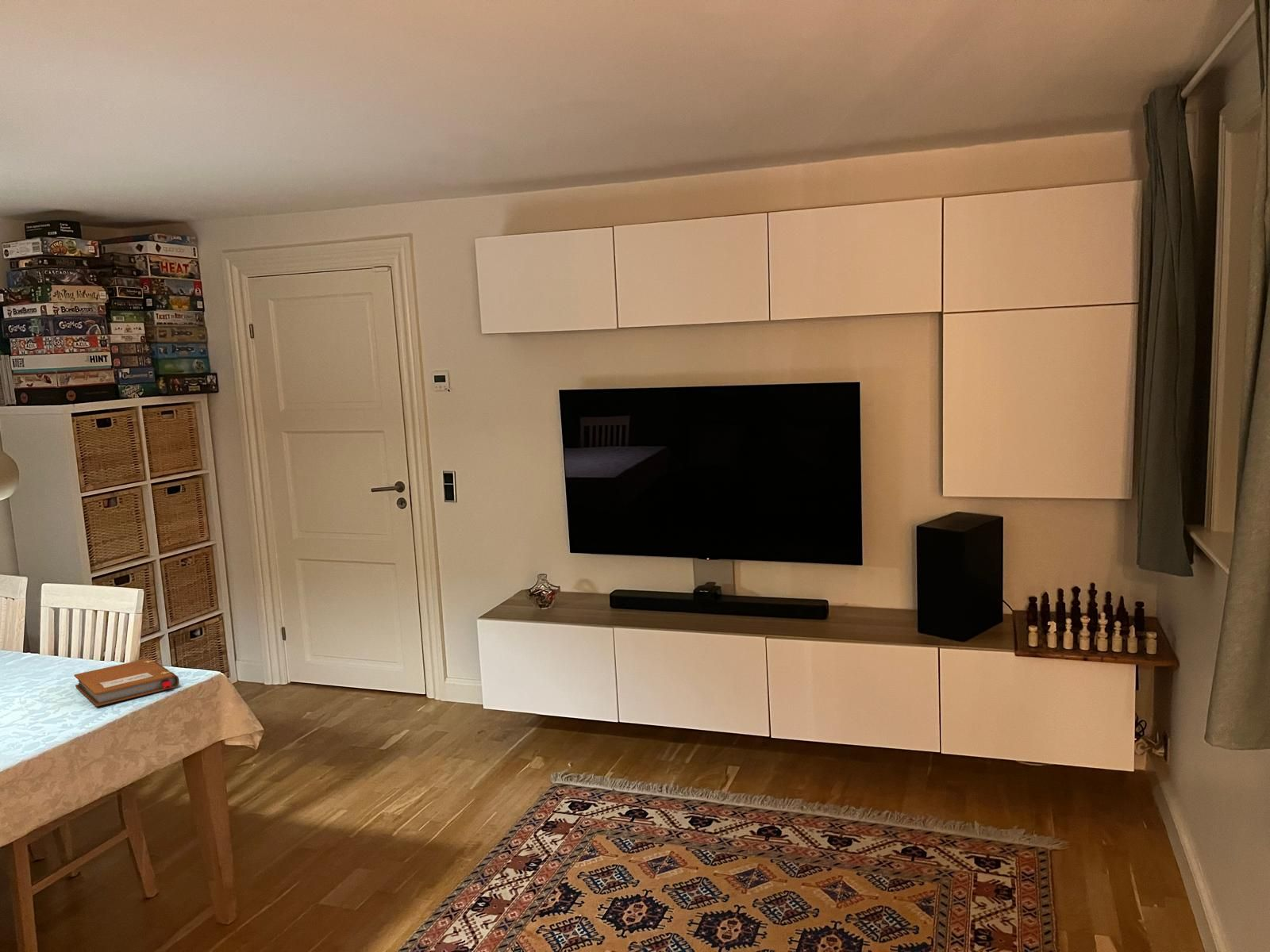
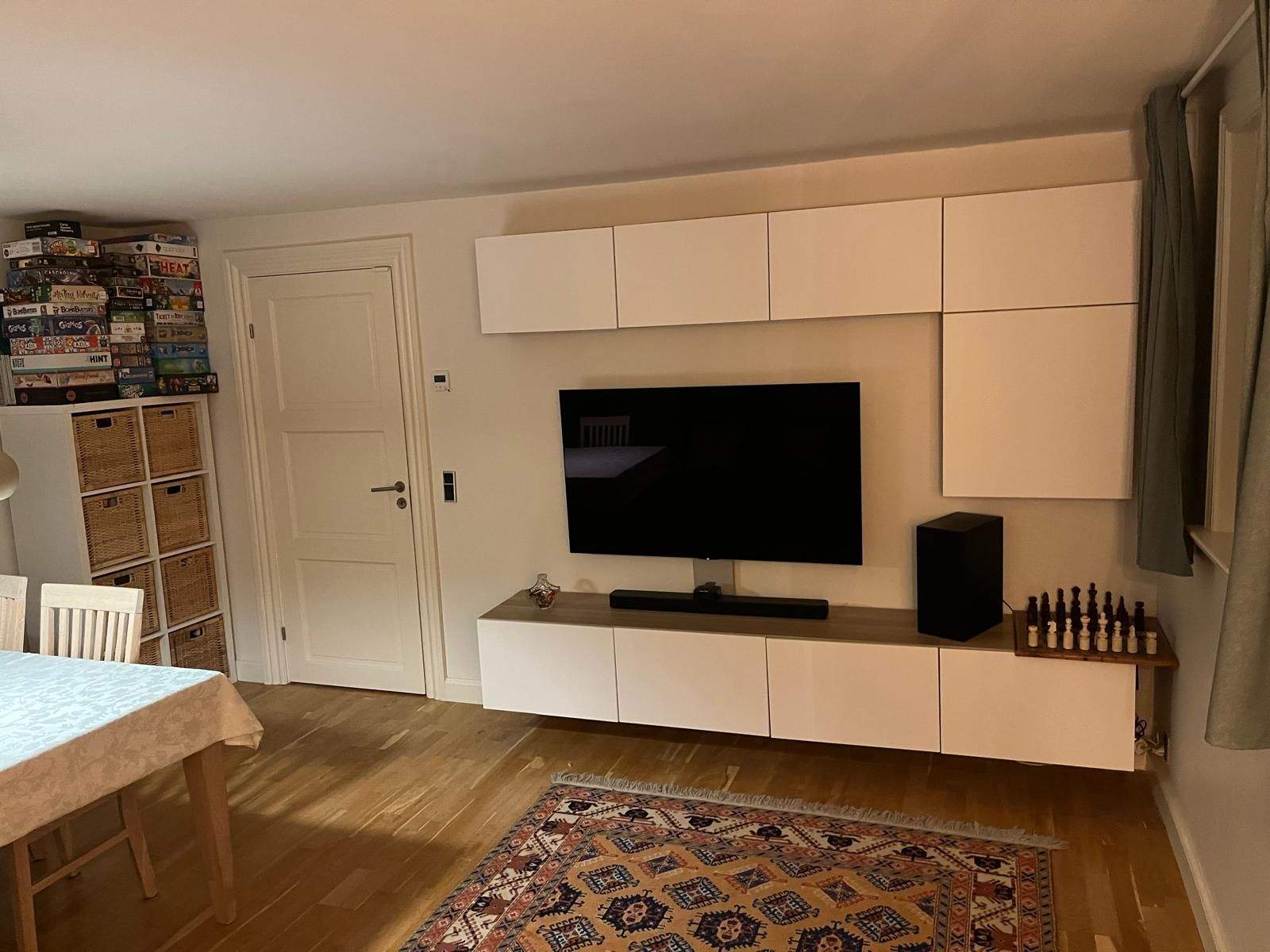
- notebook (127, 681)
